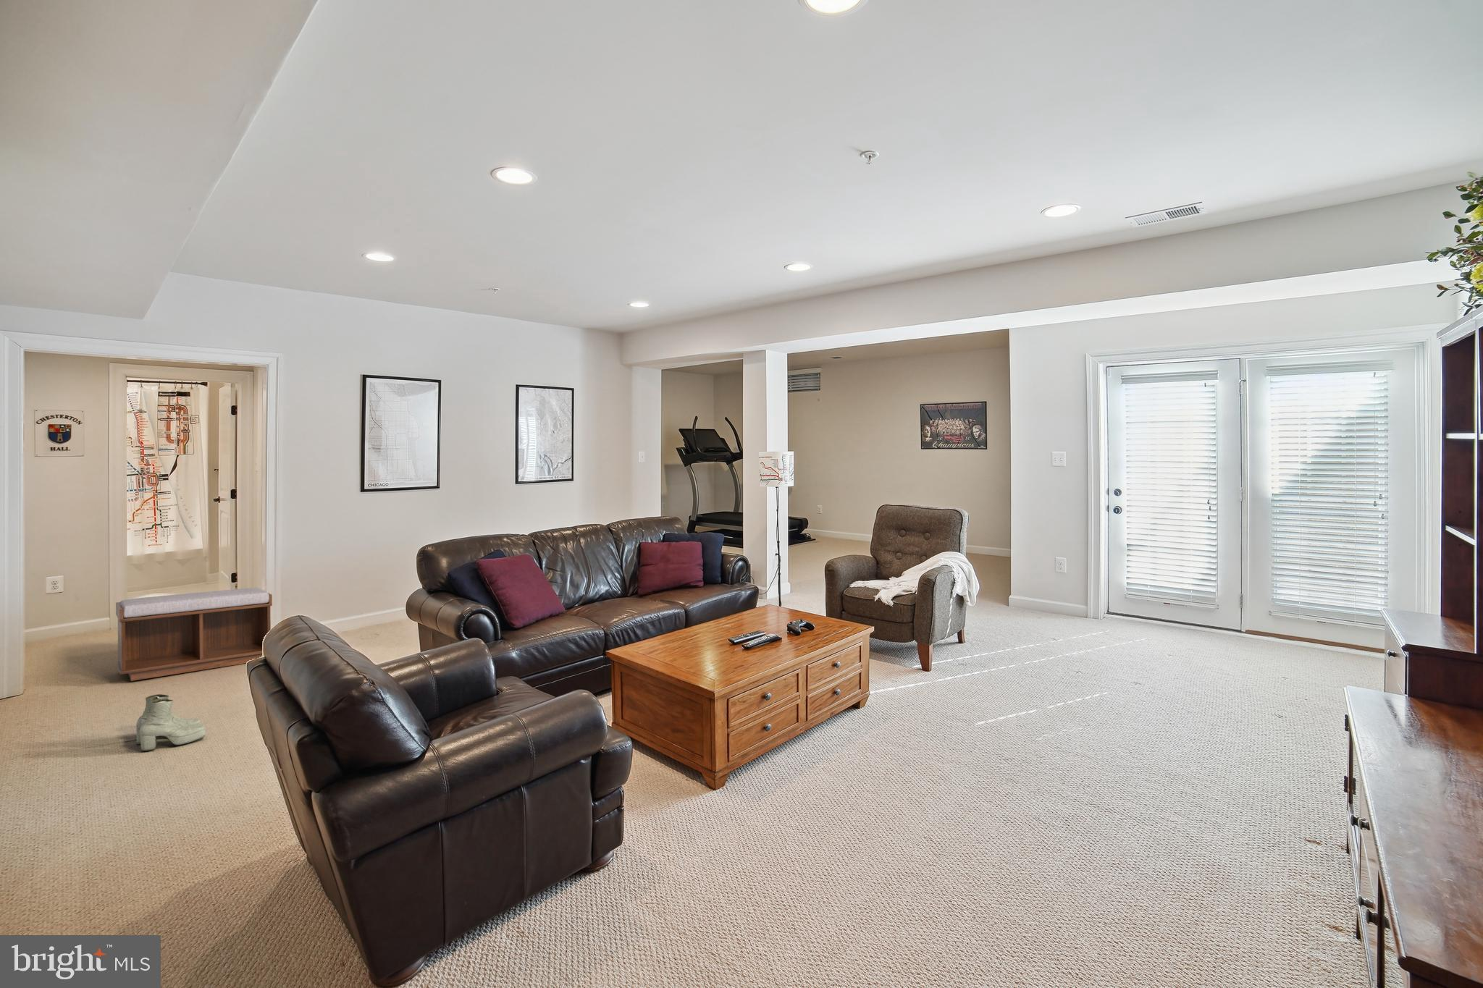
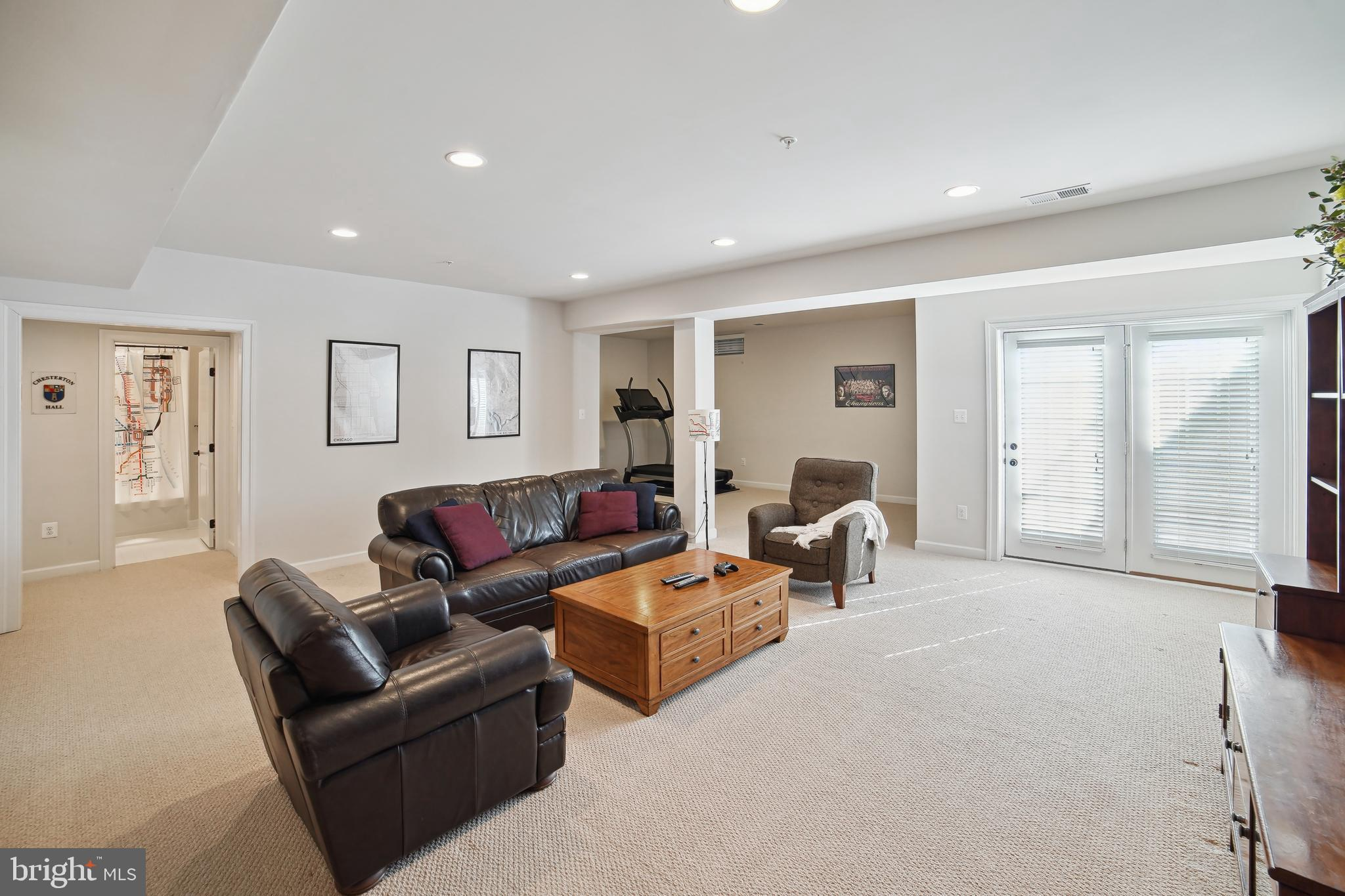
- boots (171, 718)
- bench (197, 630)
